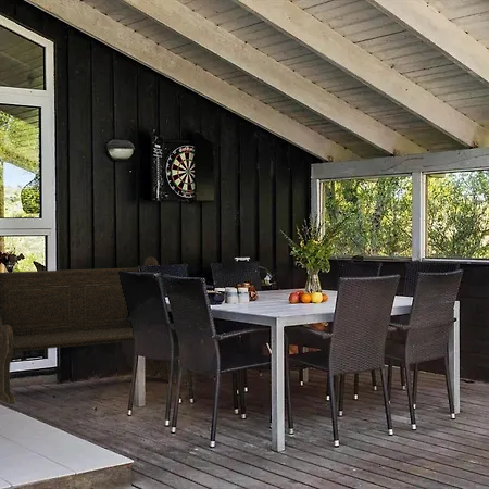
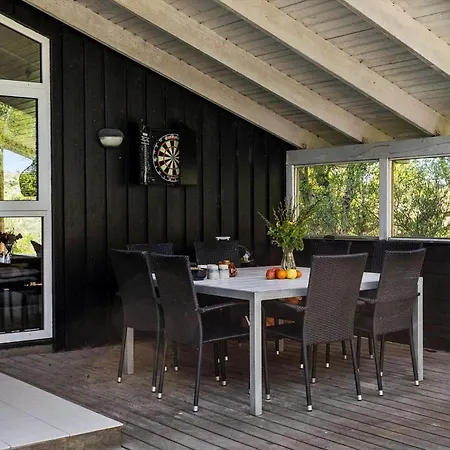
- bench (85, 323)
